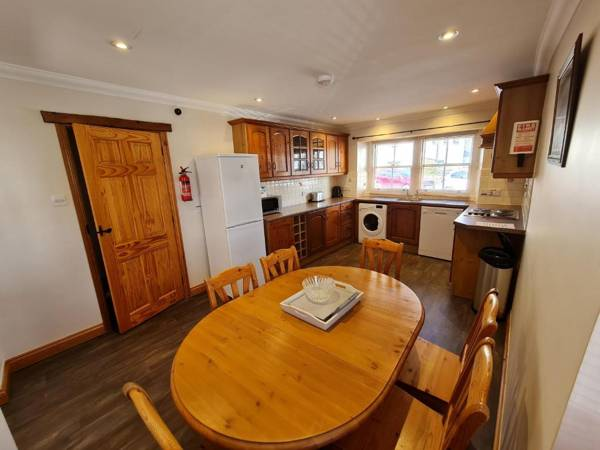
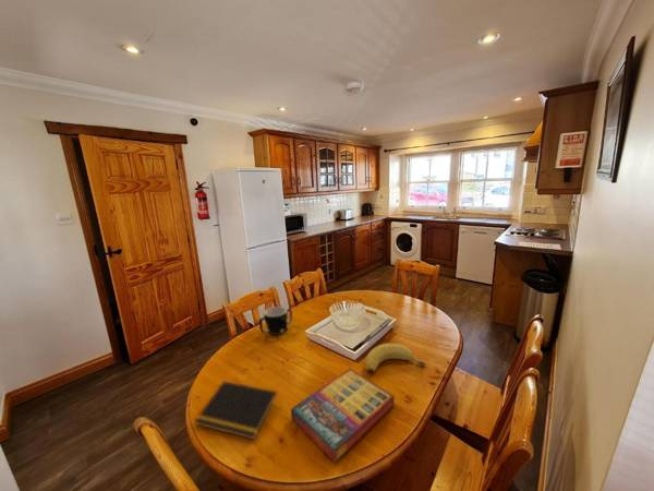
+ notepad (237, 407)
+ banana (392, 358)
+ mug (276, 321)
+ game compilation box (343, 406)
